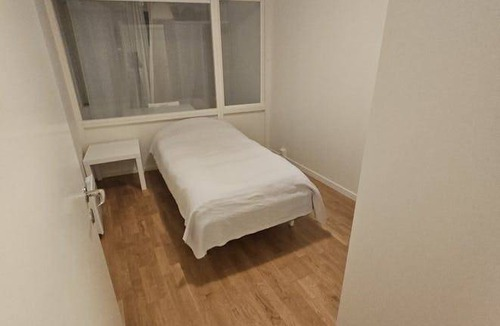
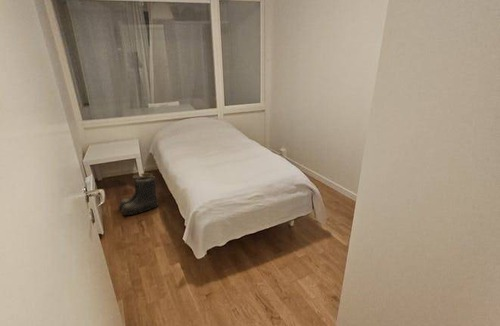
+ boots (137, 192)
